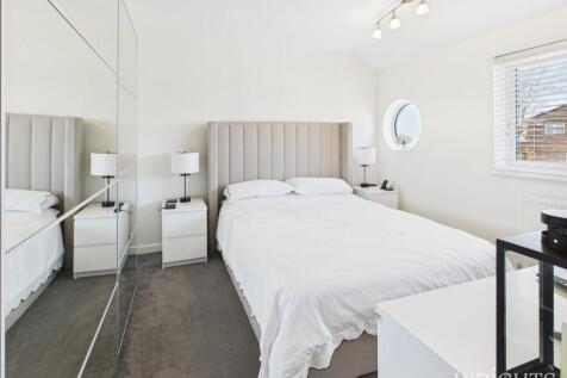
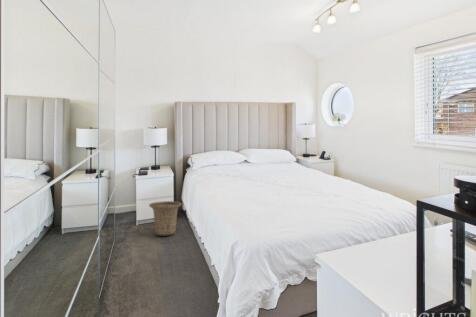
+ basket (165, 218)
